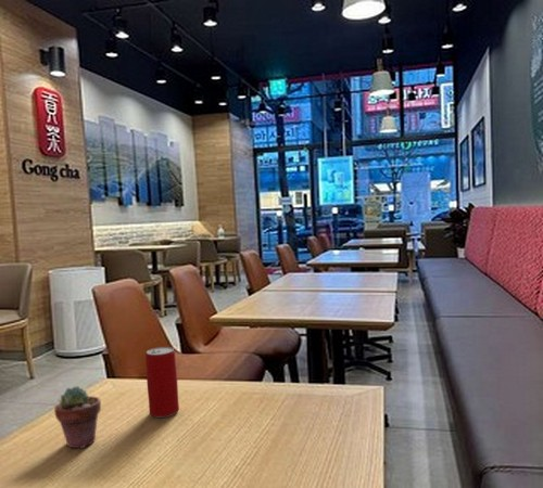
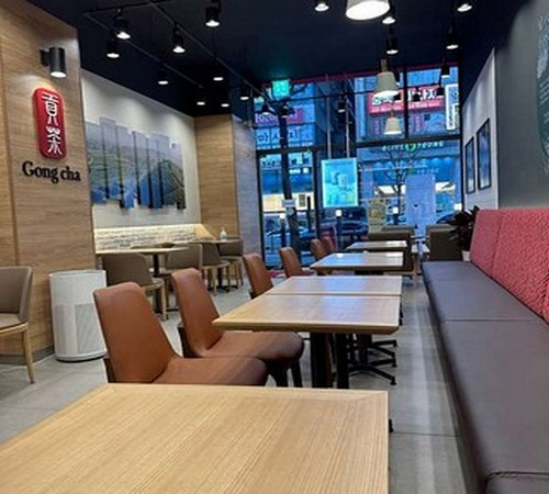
- beverage can (162, 381)
- potted succulent (78, 414)
